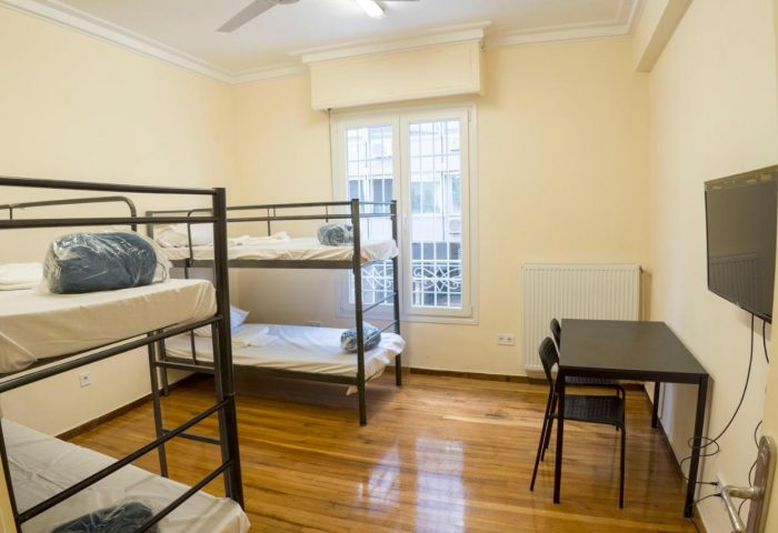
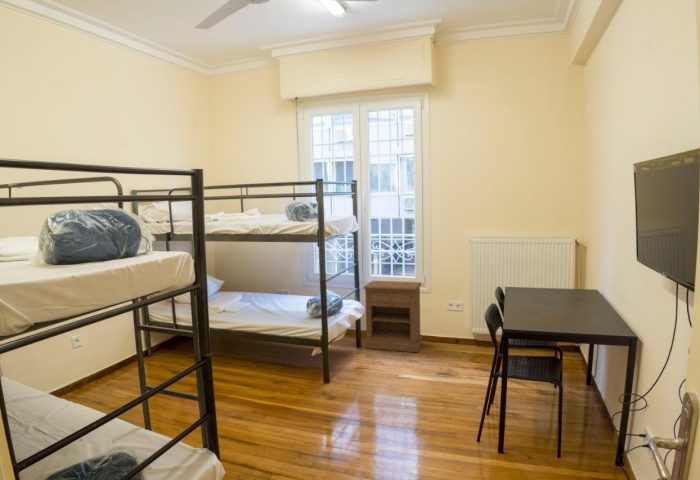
+ nightstand (393, 314)
